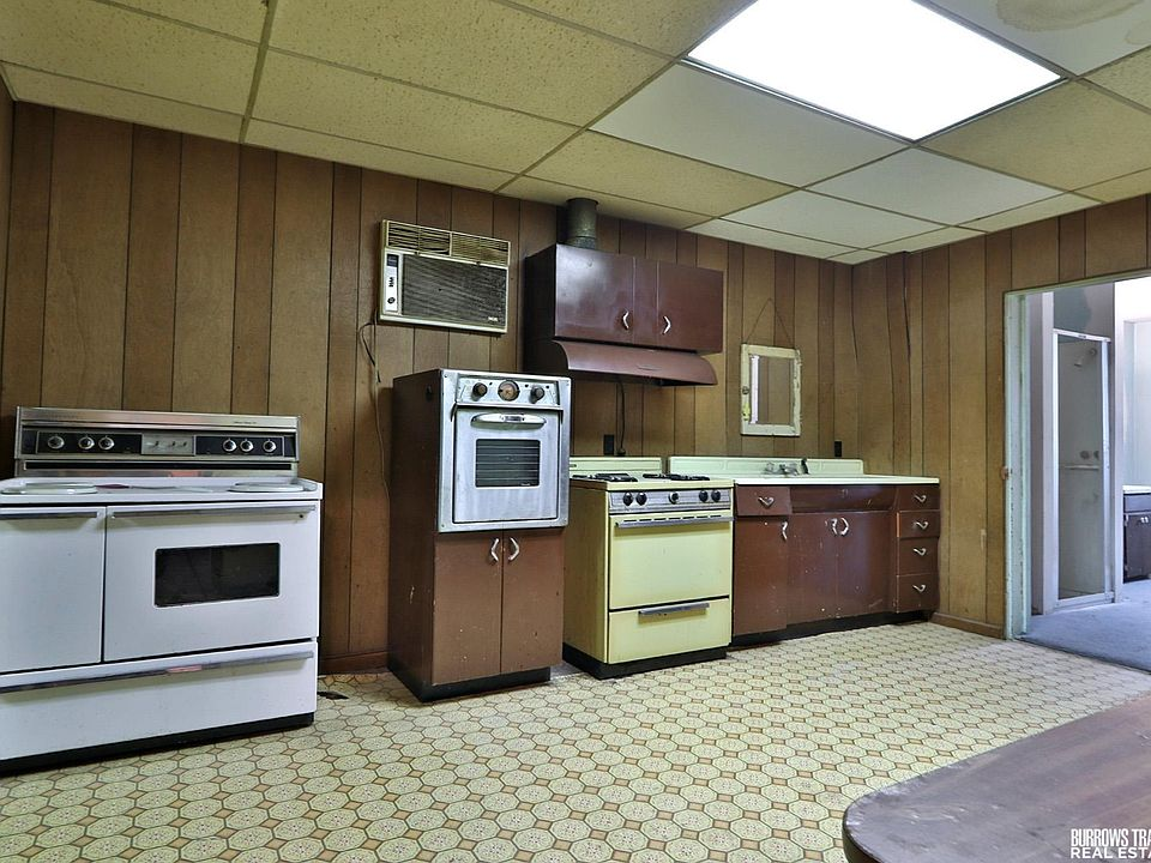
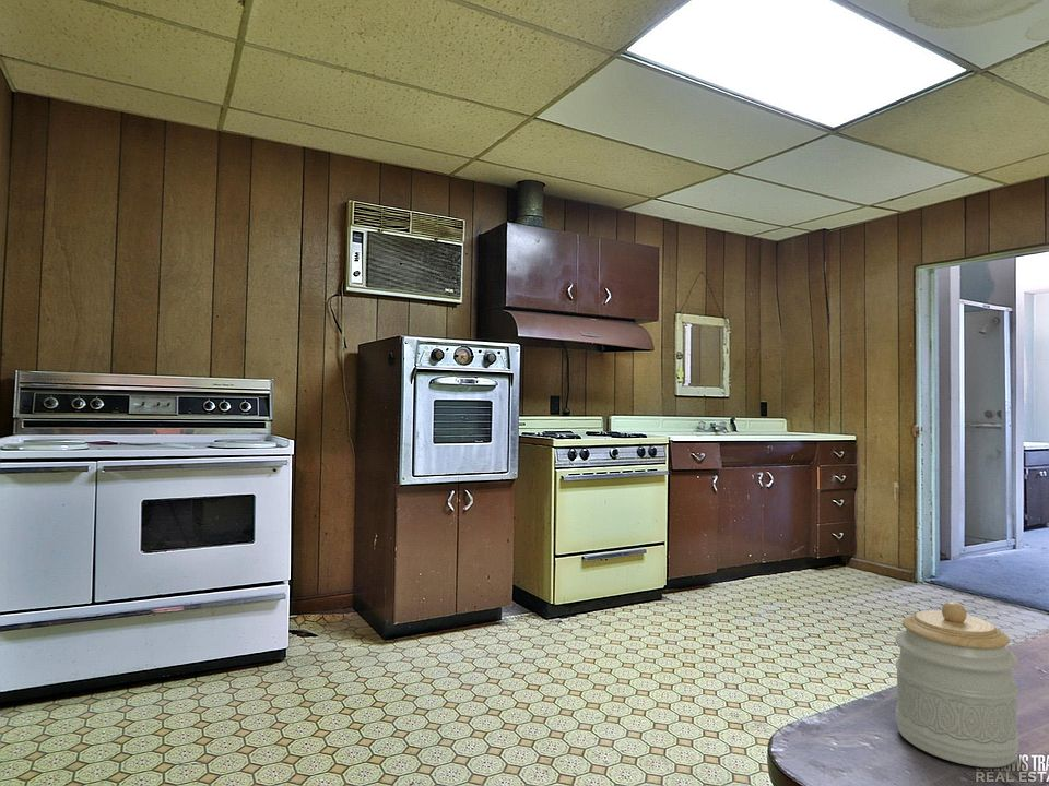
+ jar (954, 671)
